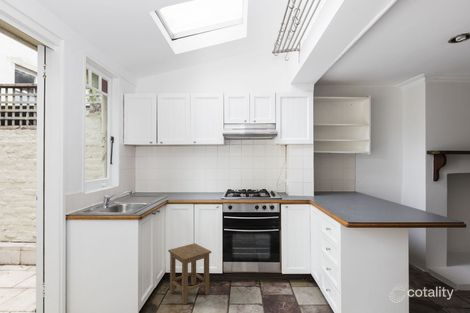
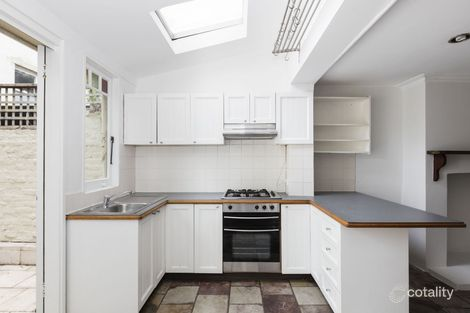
- stool (189, 273)
